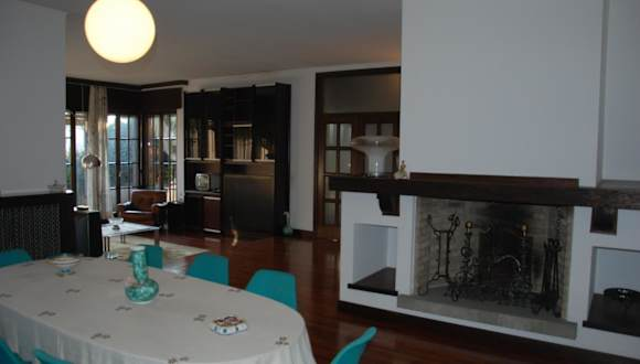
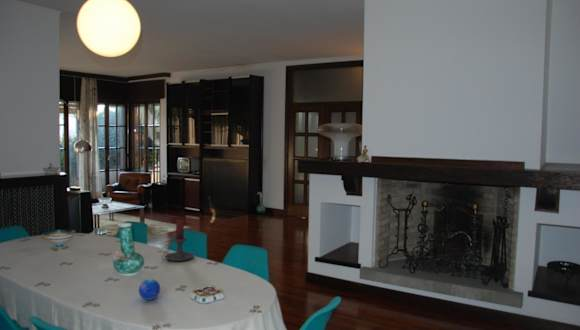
+ candle holder (176, 239)
+ decorative orb (149, 289)
